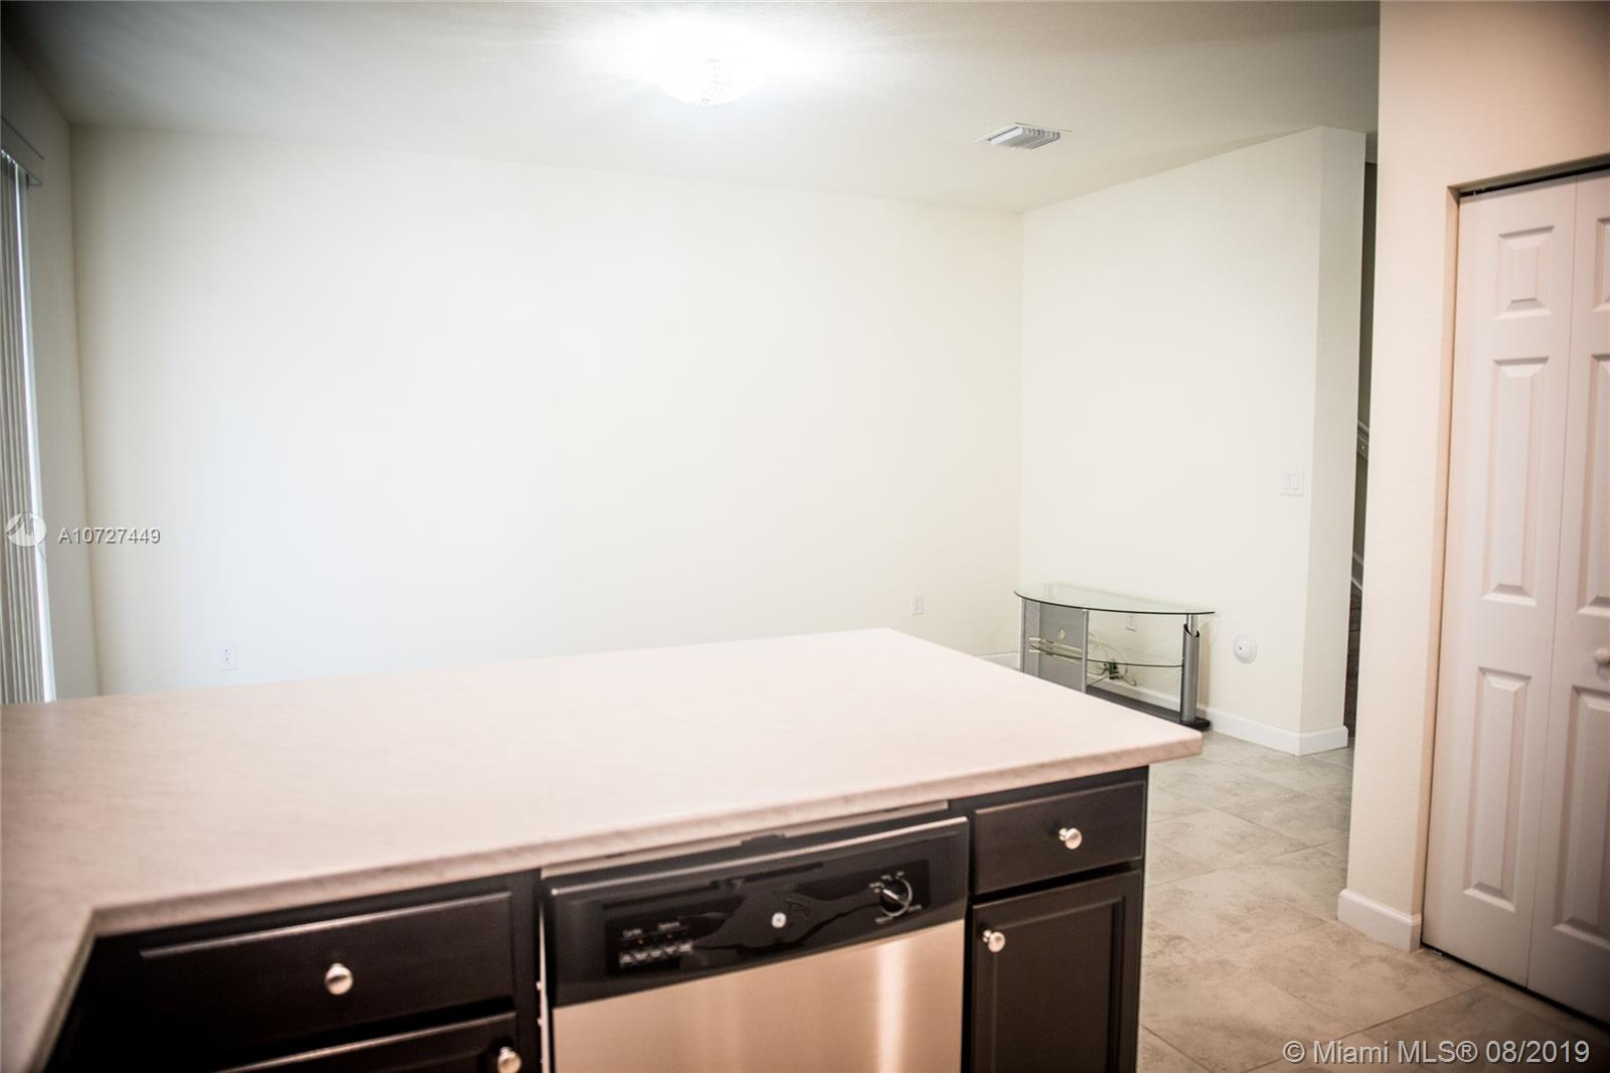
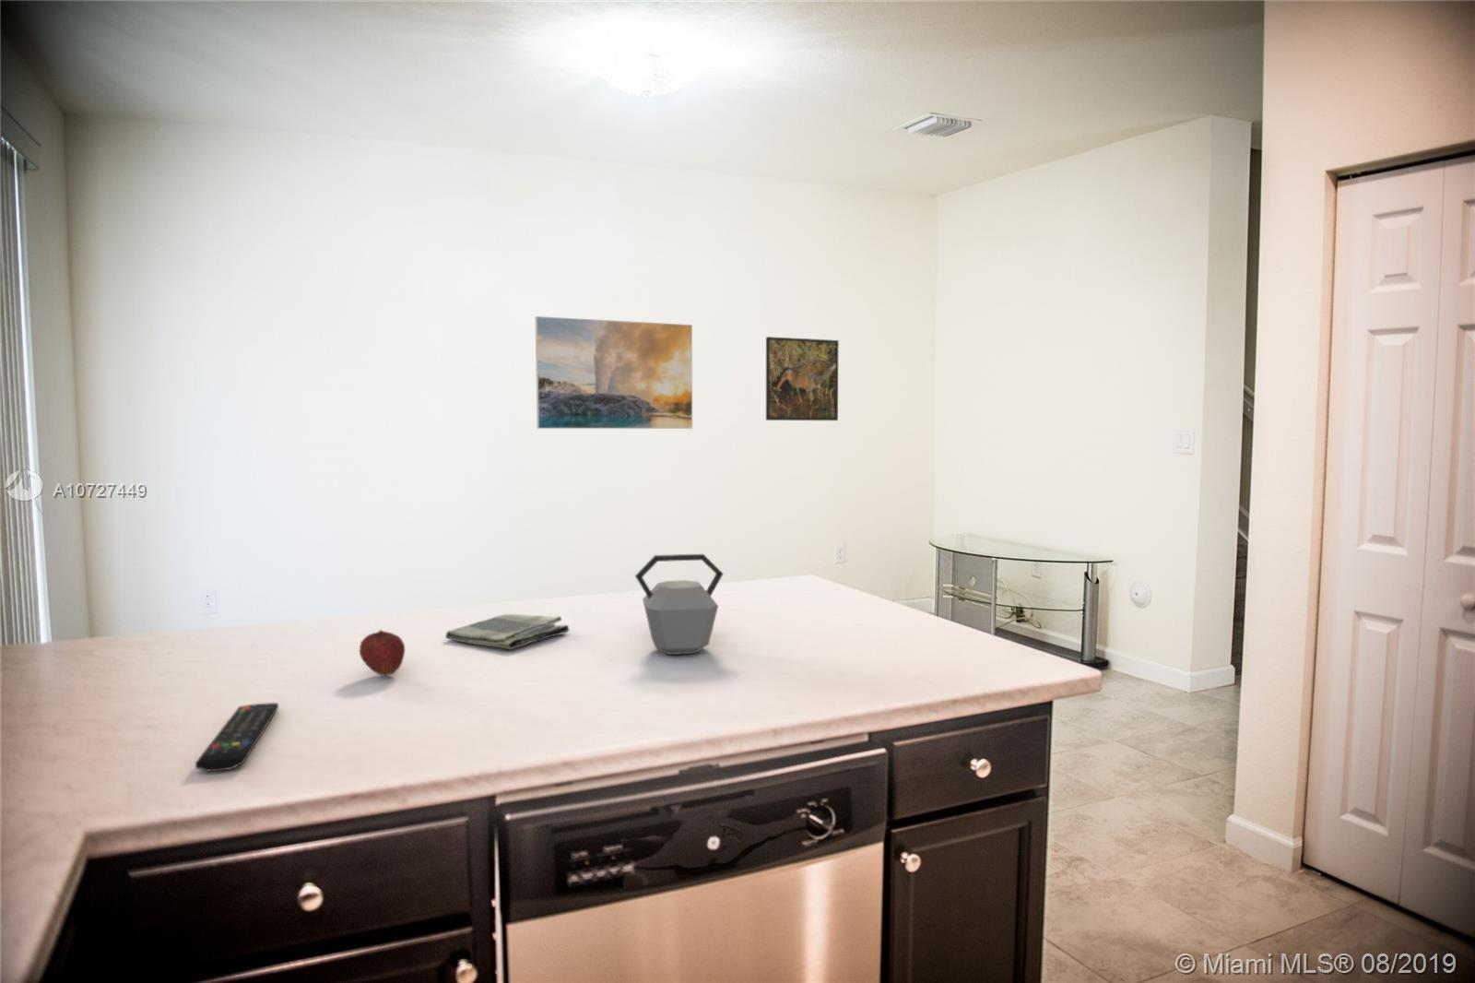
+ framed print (802, 378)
+ kettle (674, 595)
+ fruit (382, 653)
+ dish towel (509, 628)
+ remote control (241, 734)
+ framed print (616, 374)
